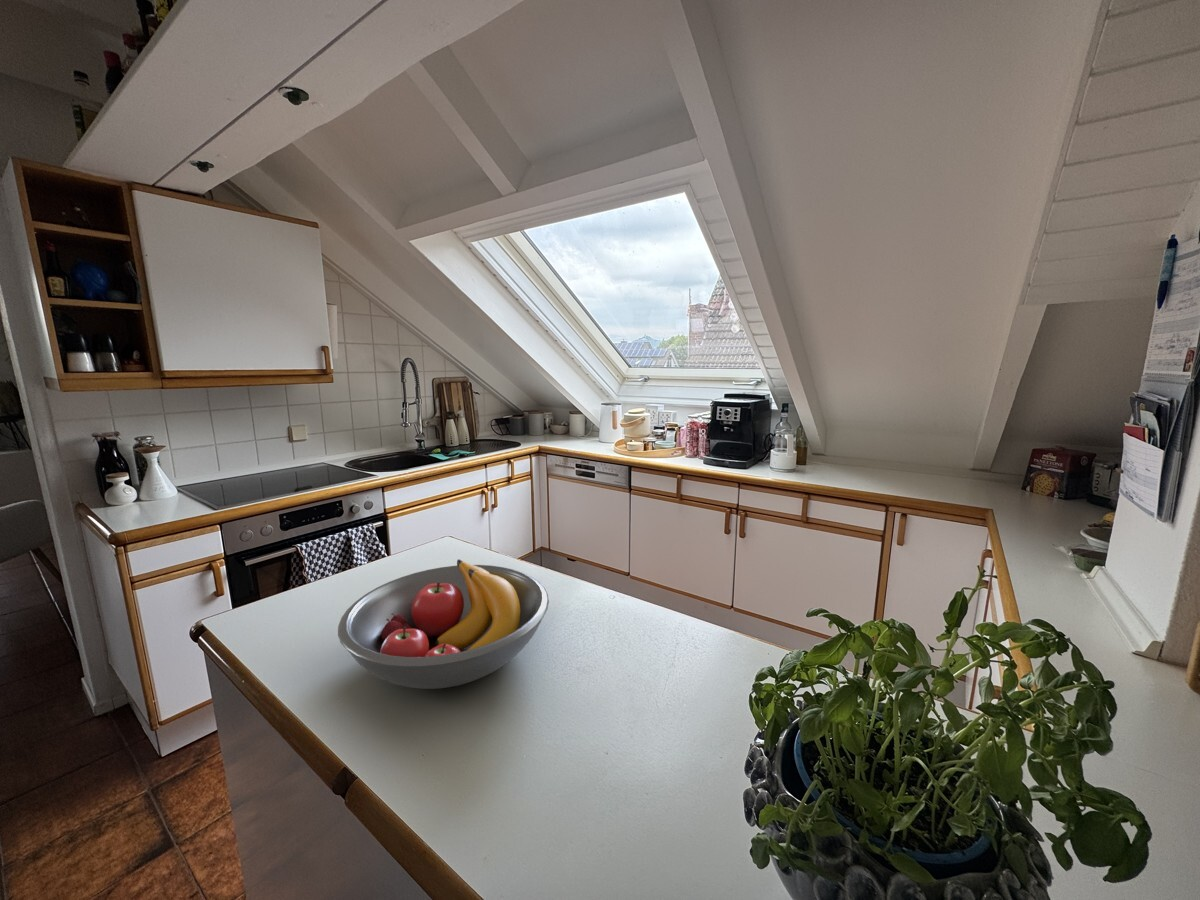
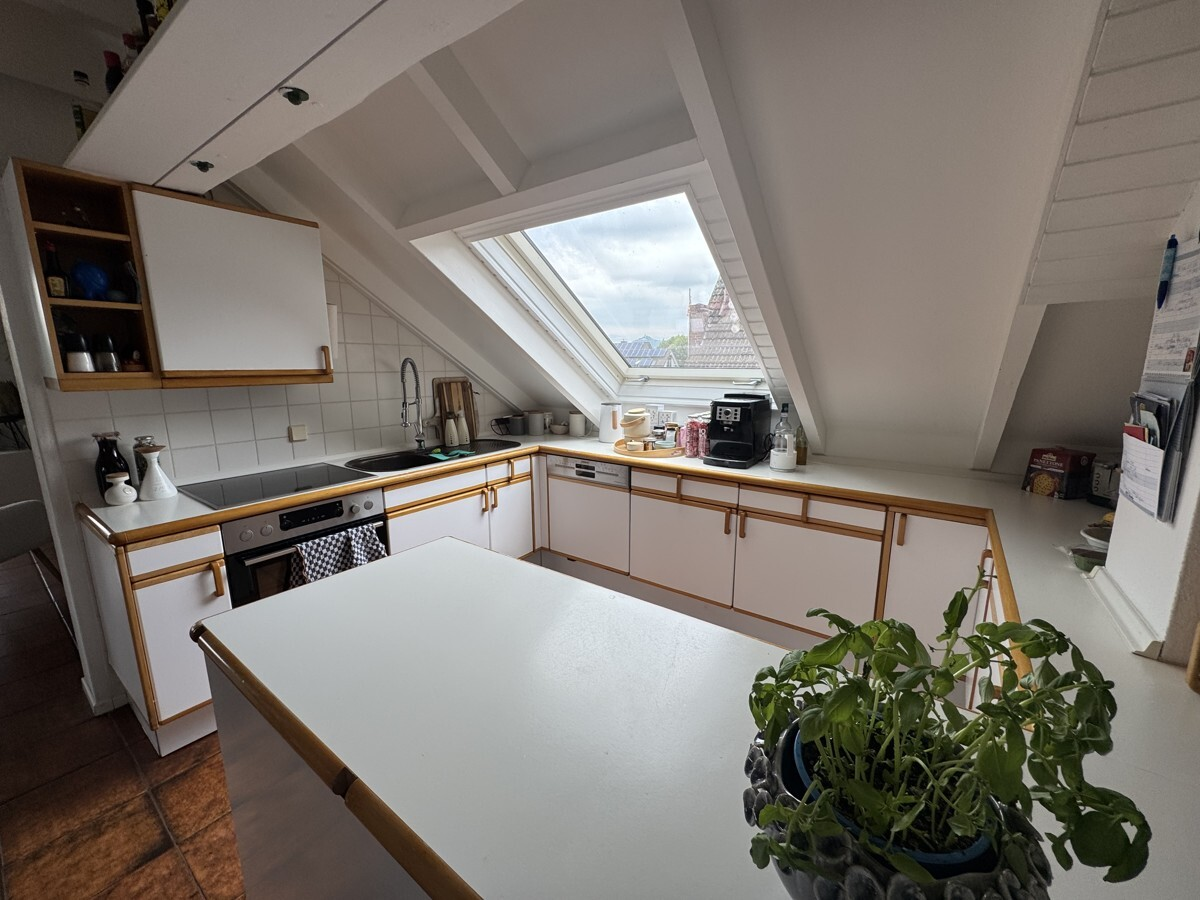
- fruit bowl (450, 623)
